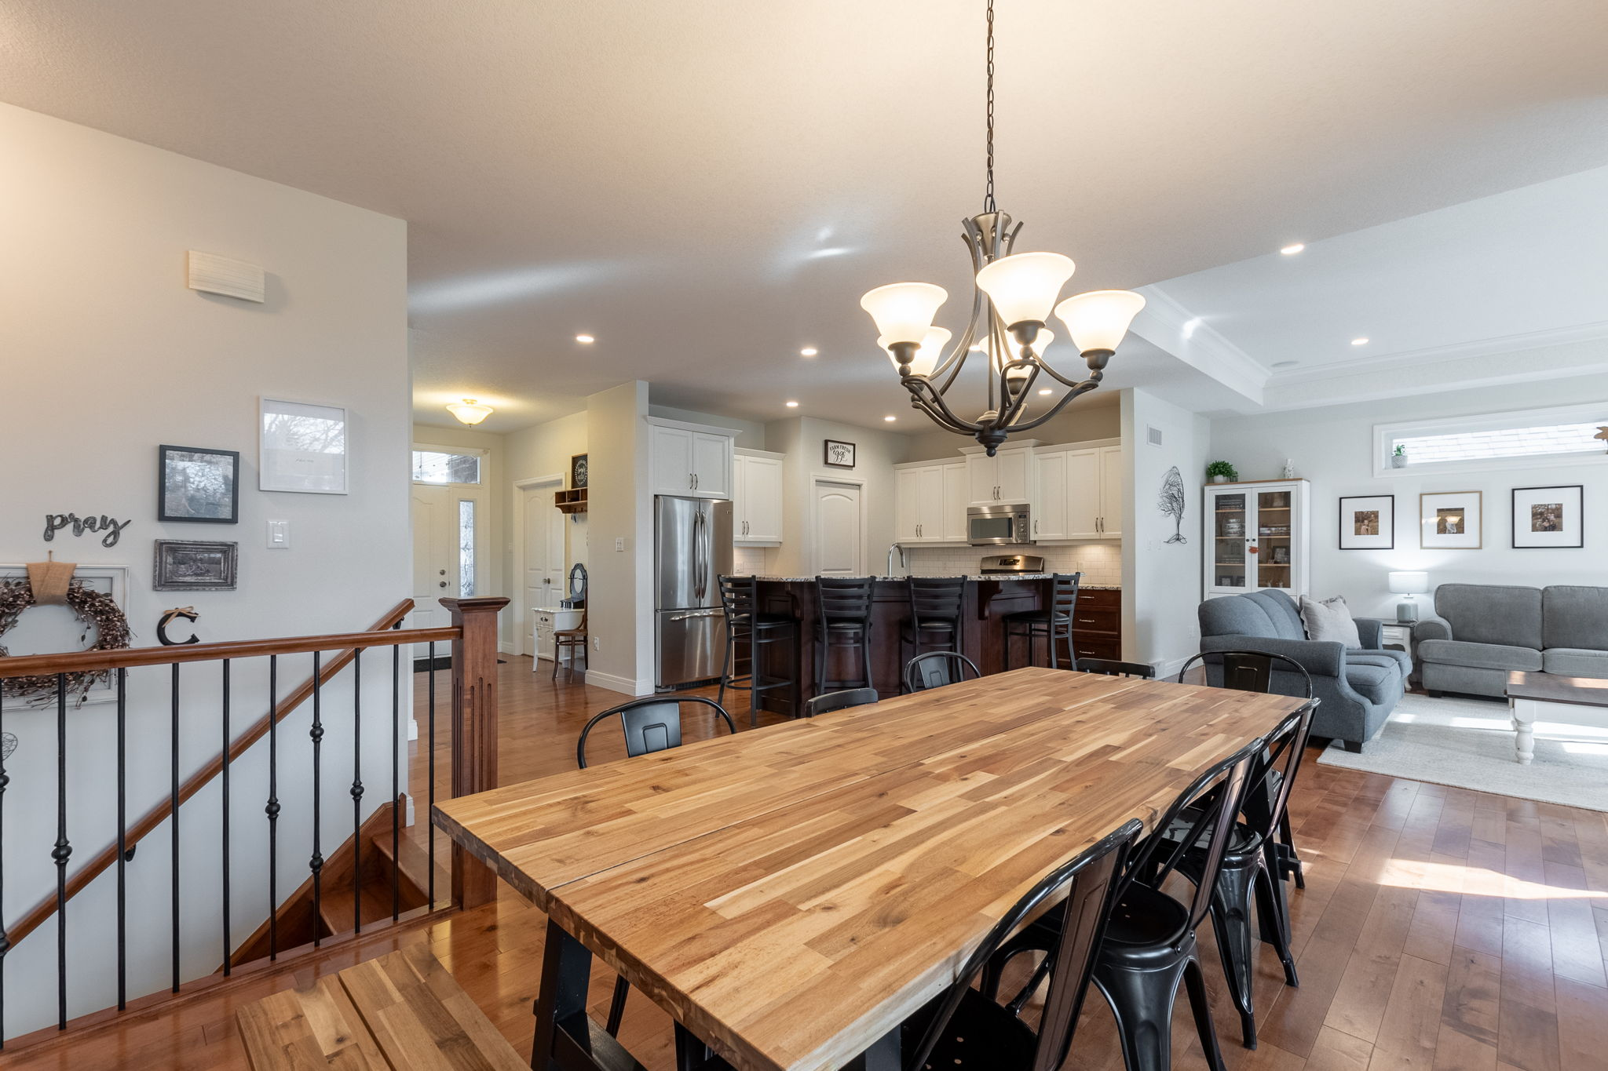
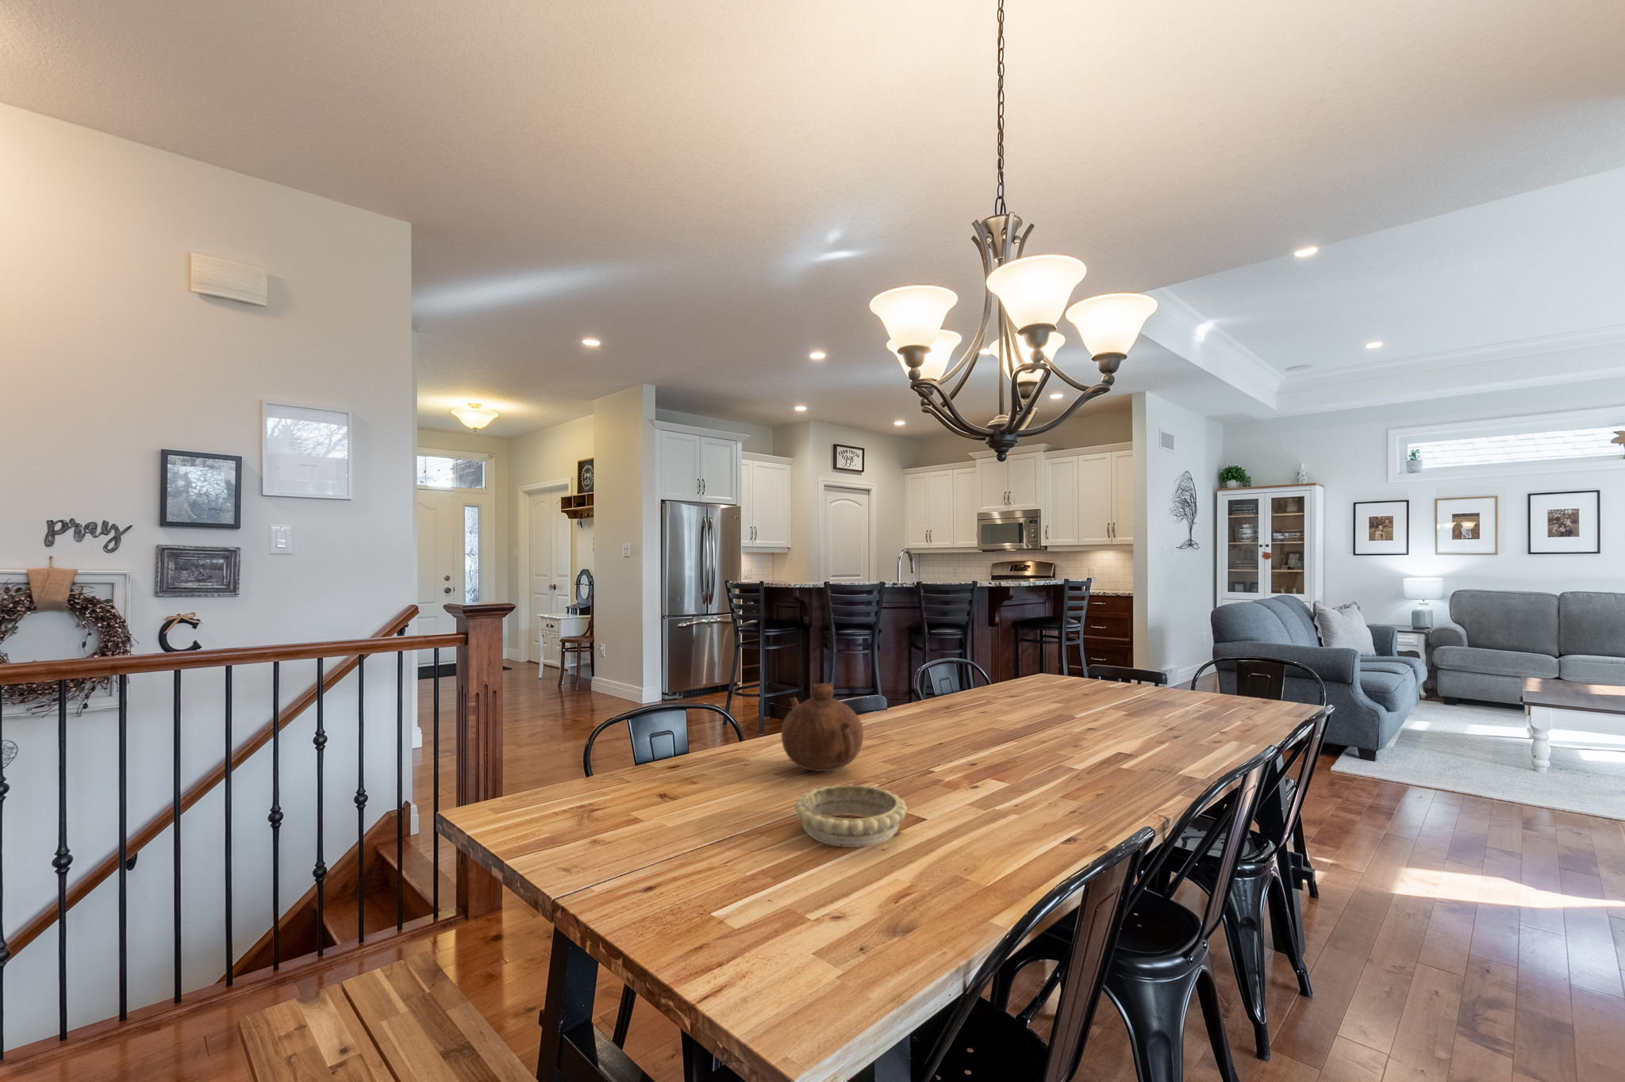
+ teapot (819, 723)
+ decorative bowl (849, 814)
